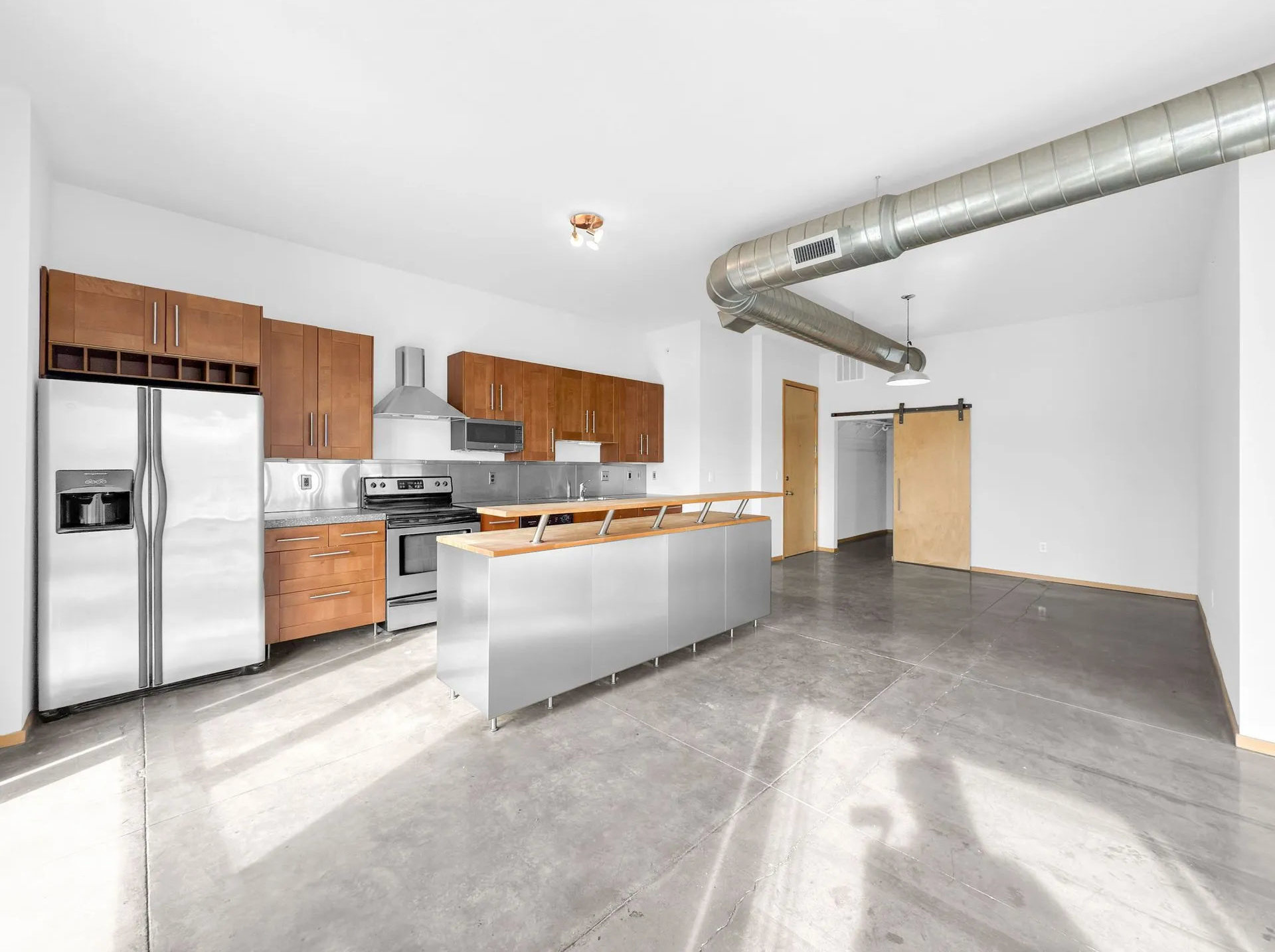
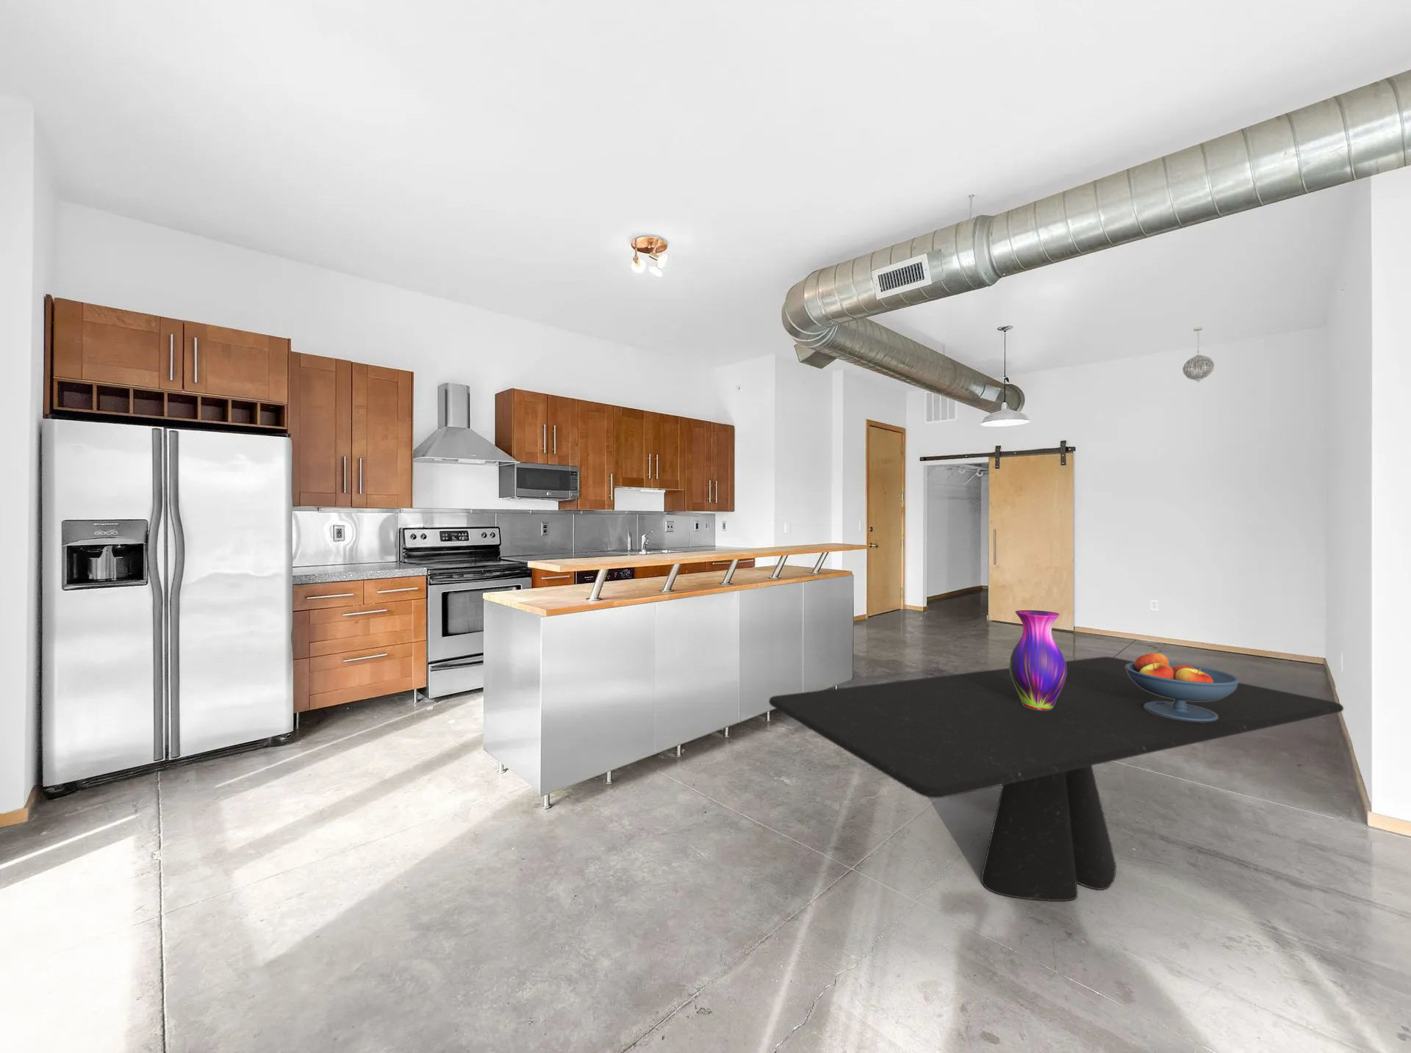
+ fruit bowl (1180, 685)
+ dining table (1049, 785)
+ pendant light (1197, 355)
+ vase (1037, 658)
